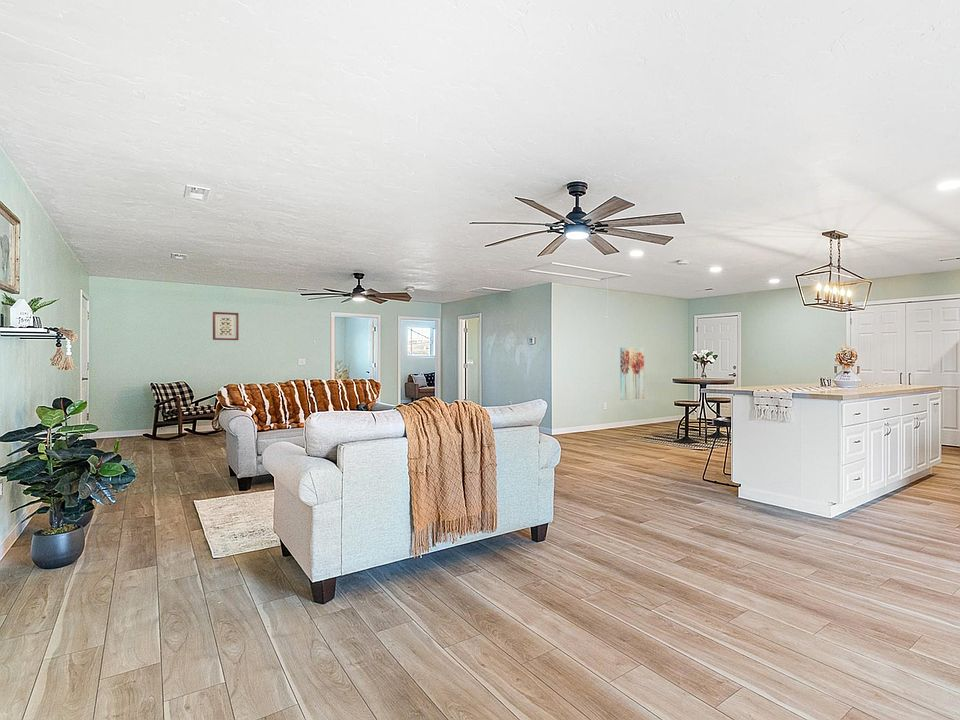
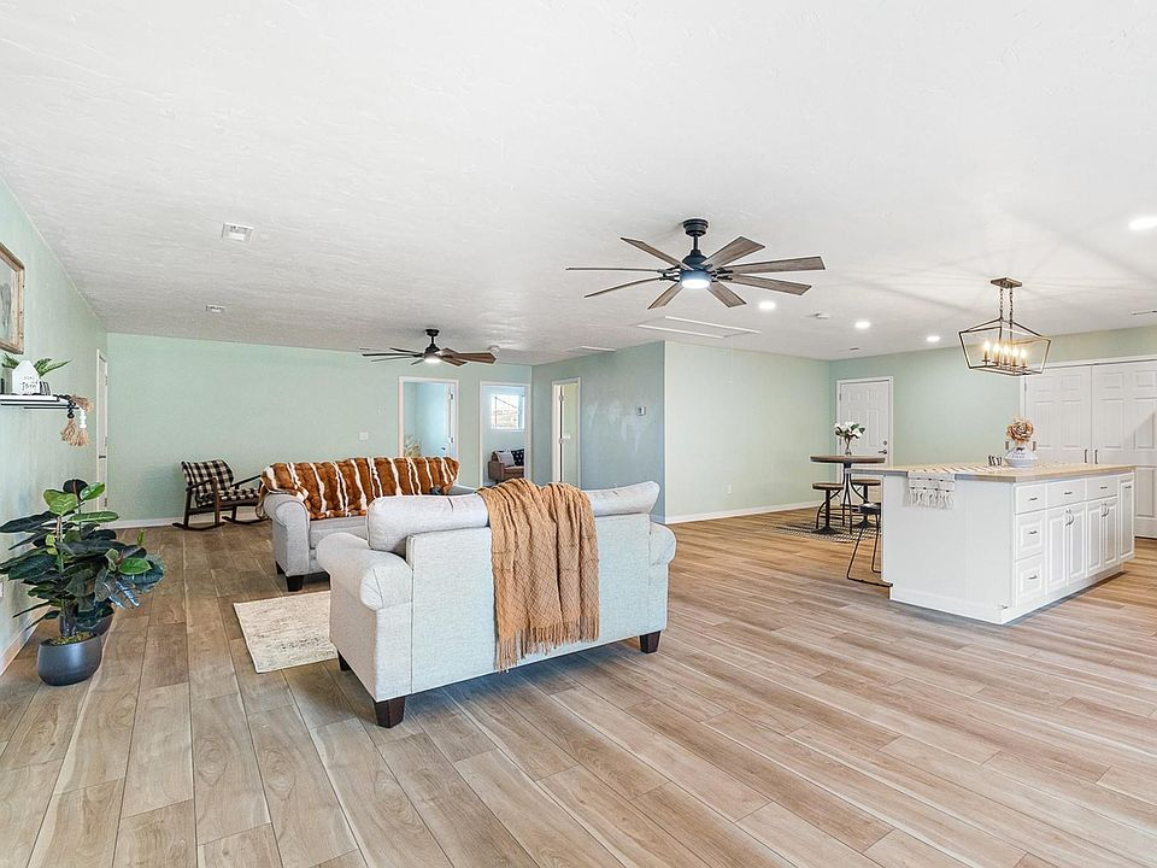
- wall art (632, 373)
- wall art (225, 326)
